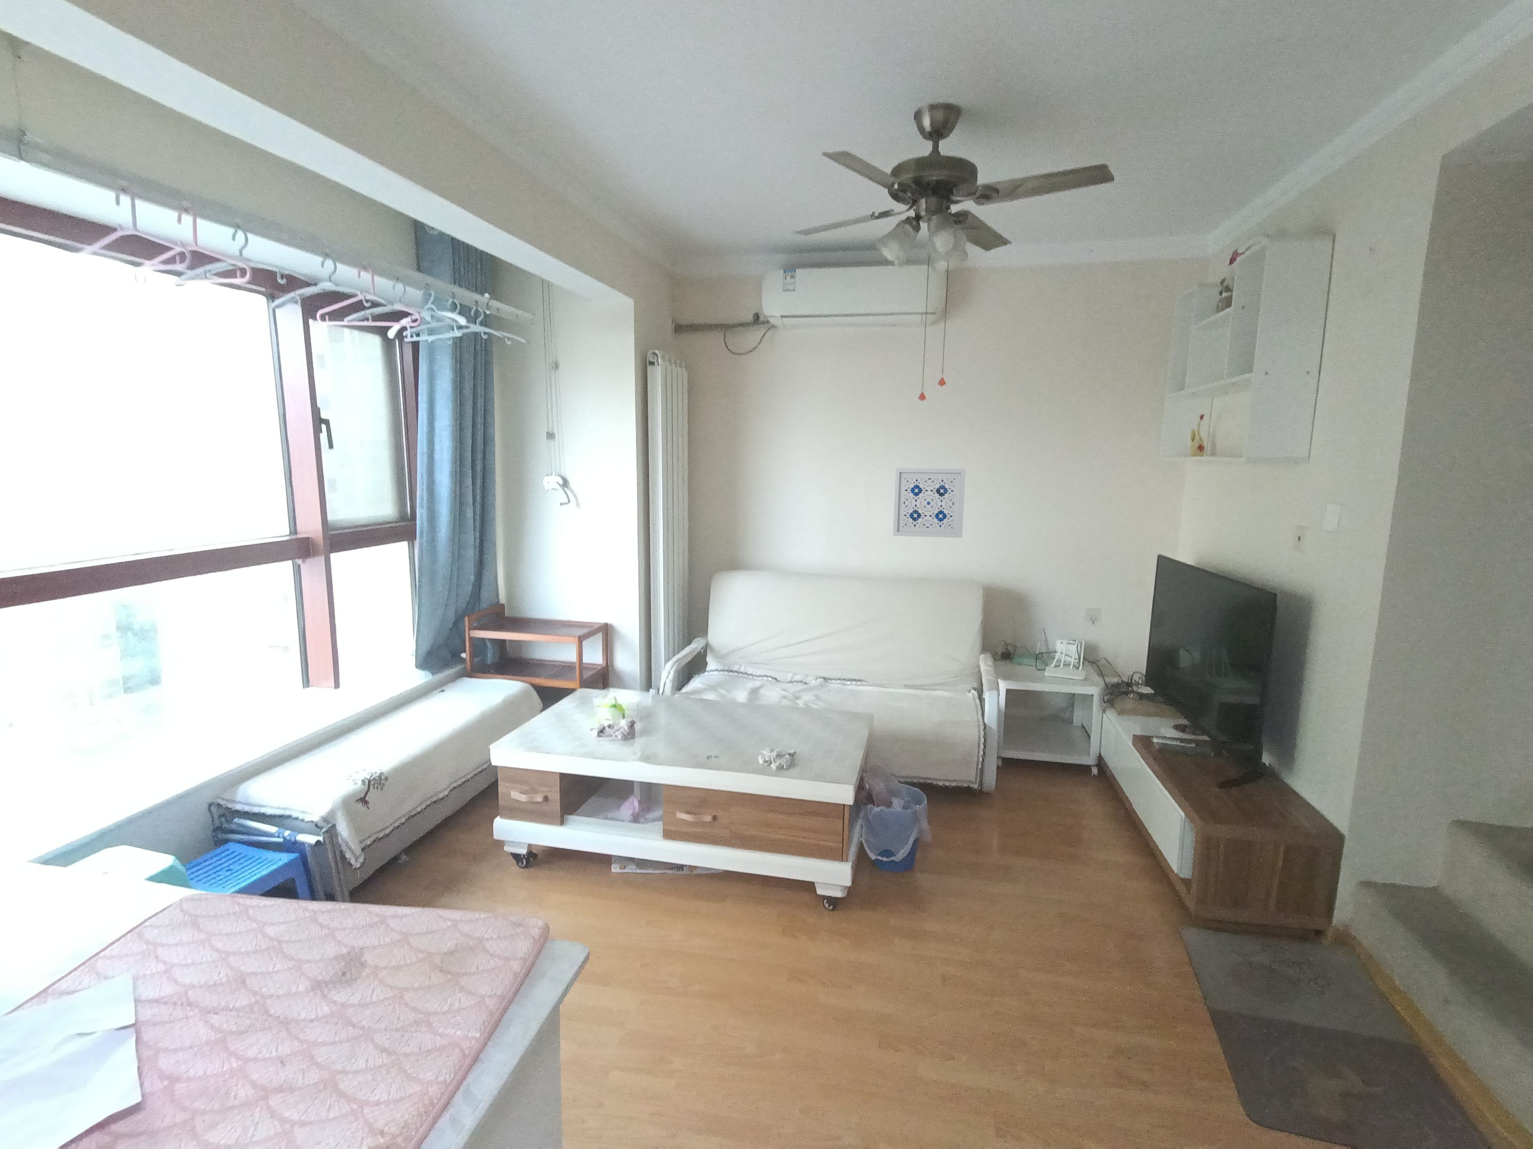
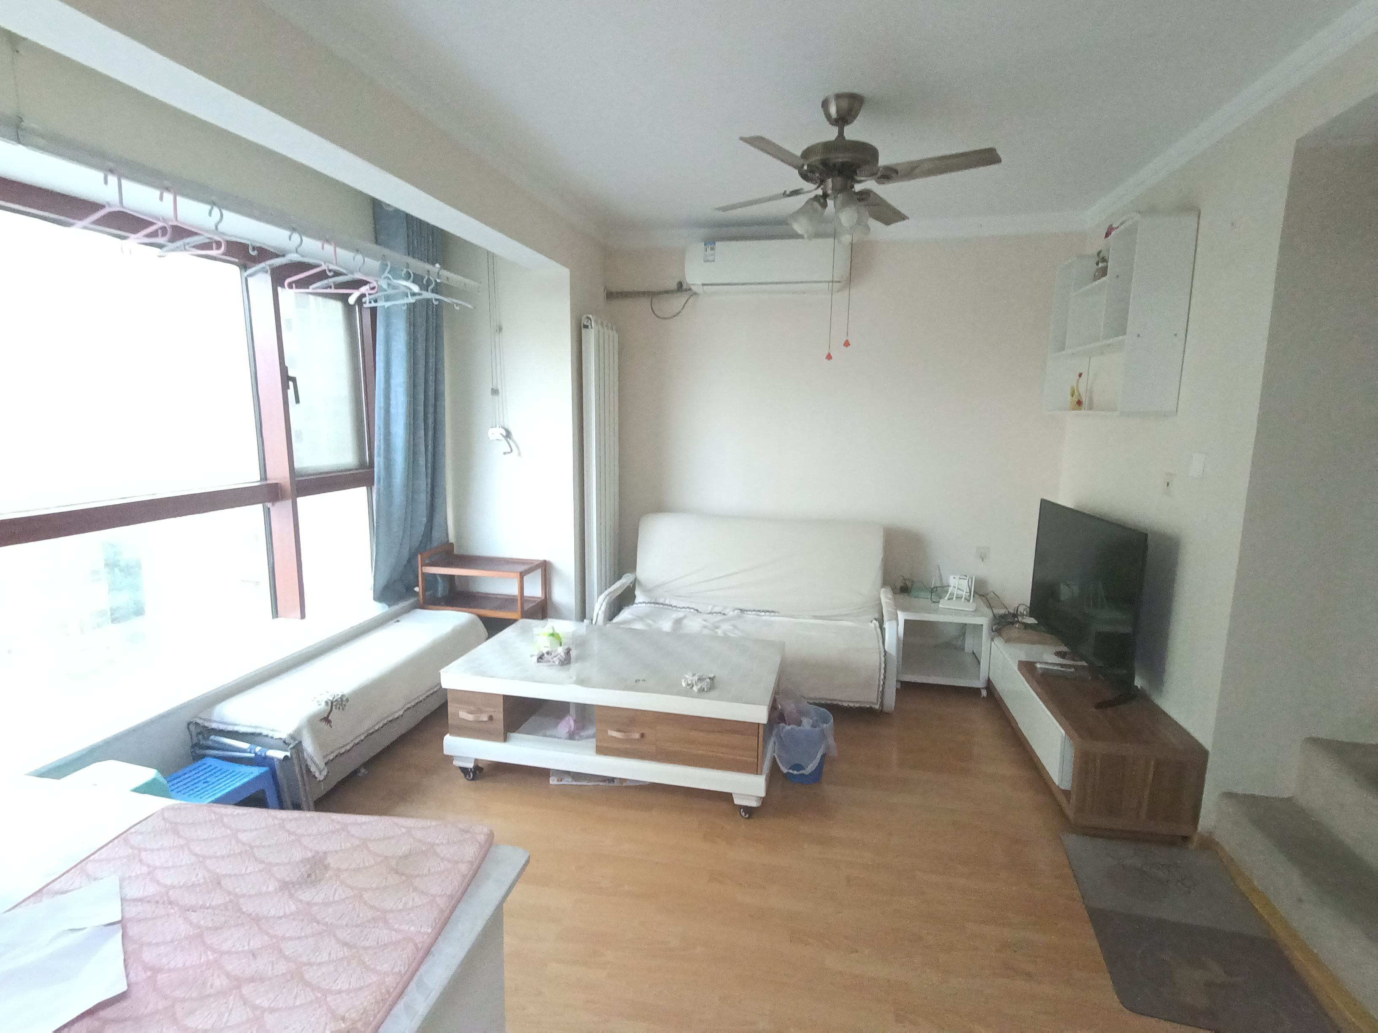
- wall art (928, 502)
